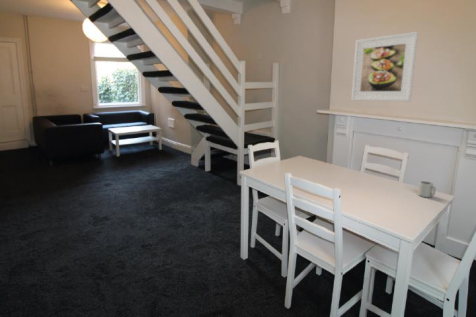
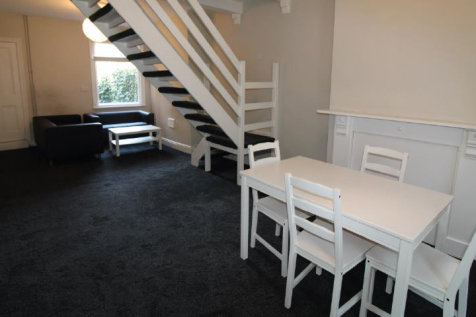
- cup (427, 189)
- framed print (381, 69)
